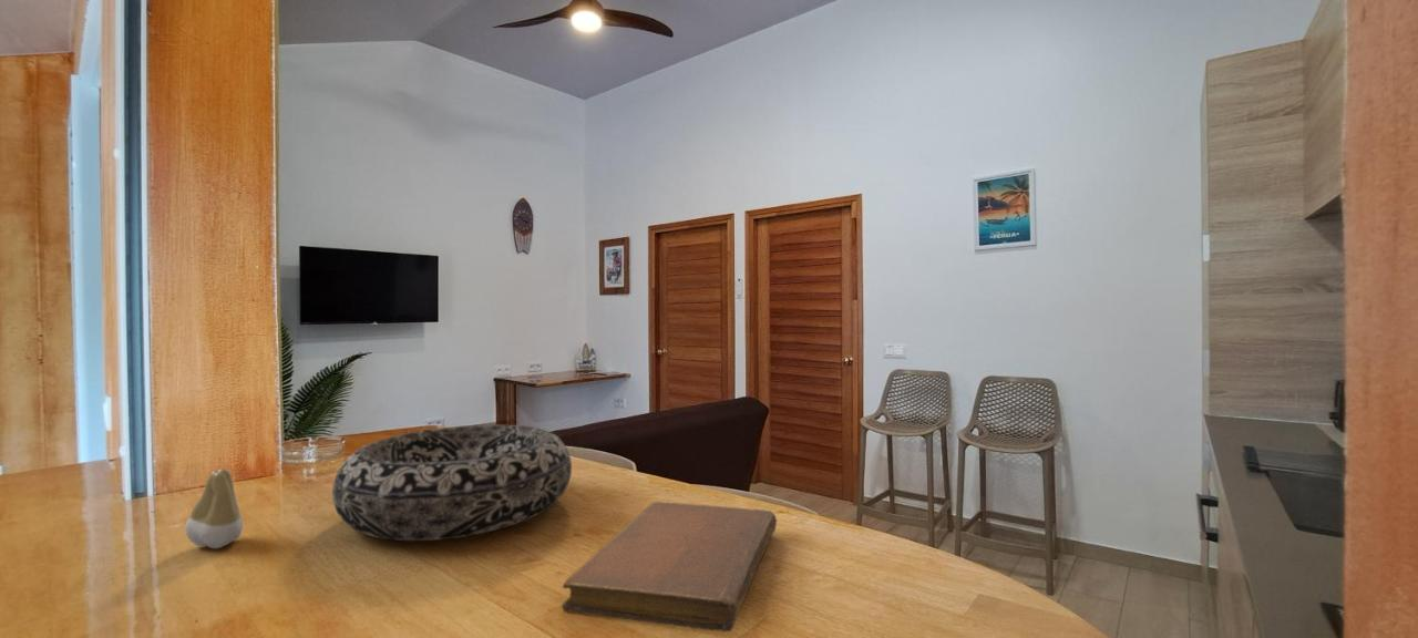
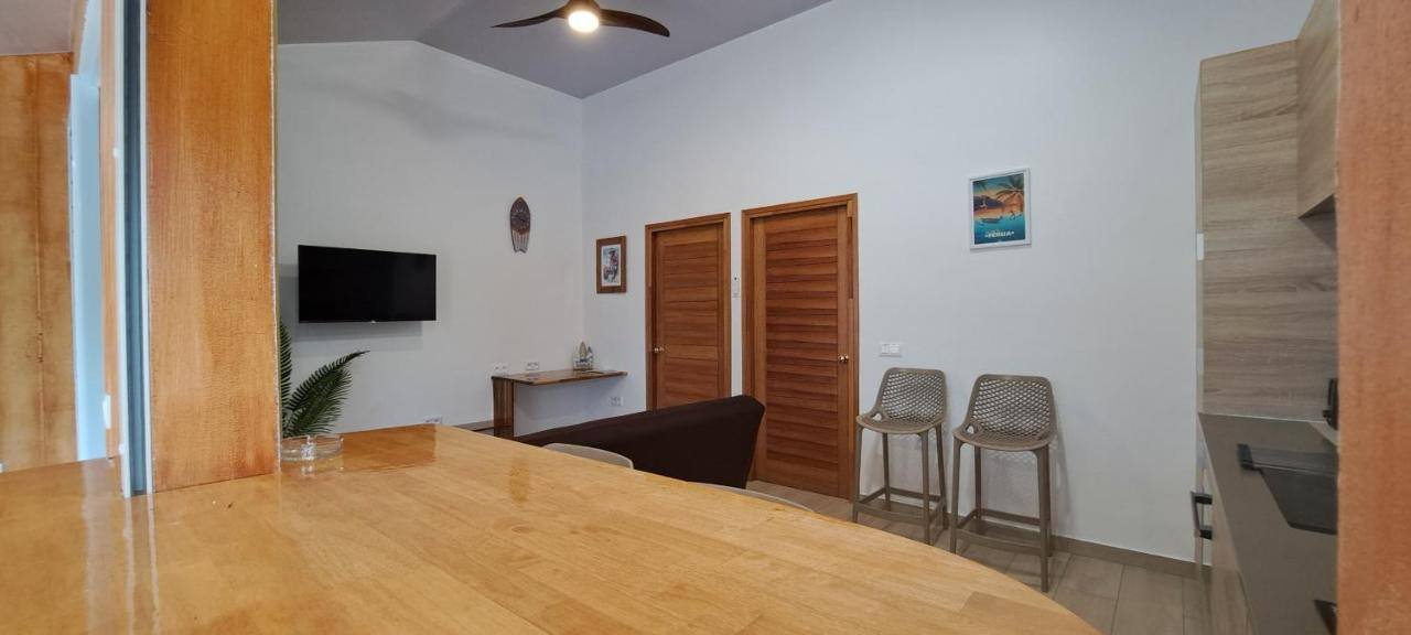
- decorative bowl (461, 475)
- tooth (216, 504)
- notebook (685, 553)
